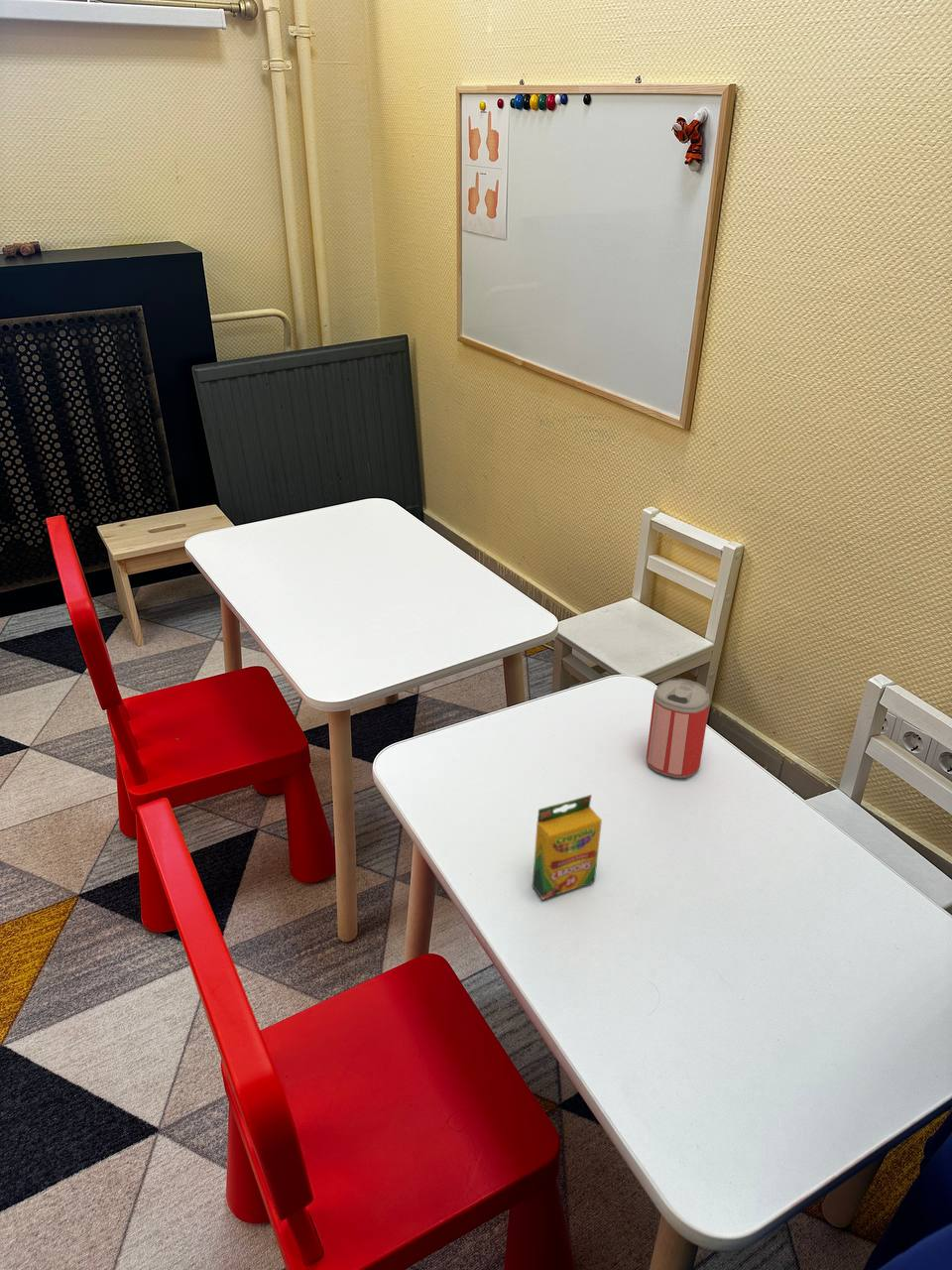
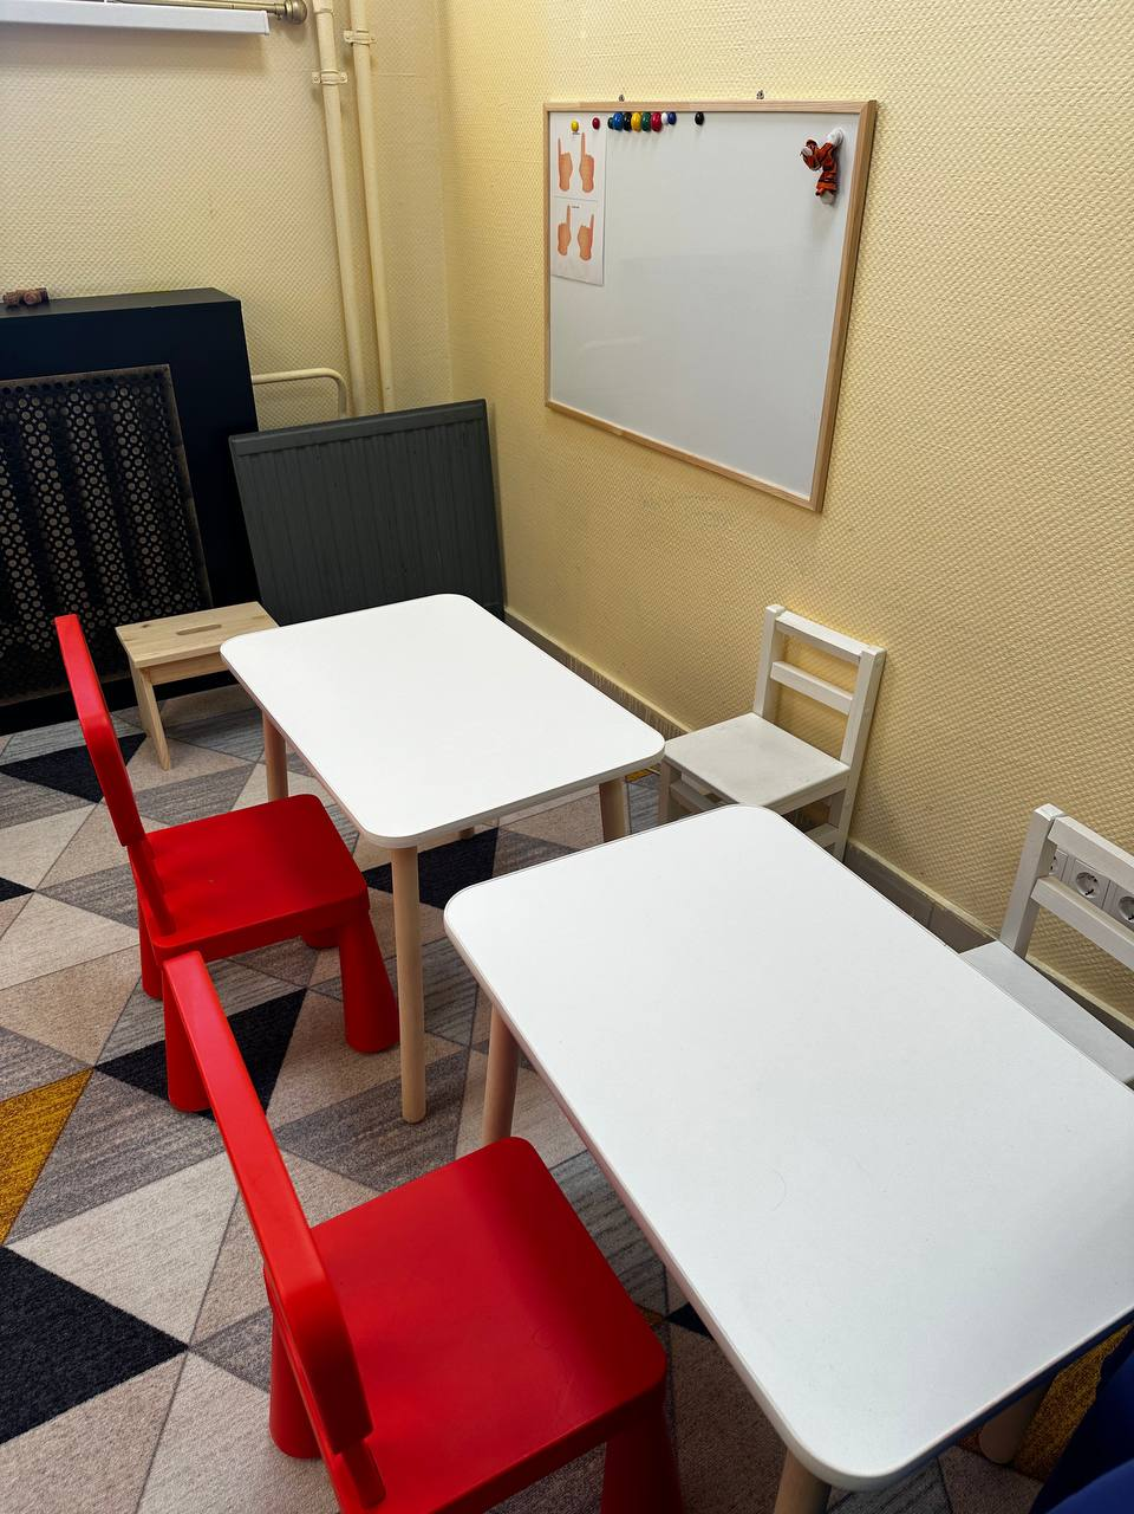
- beer can (677, 727)
- crayon box (566, 846)
